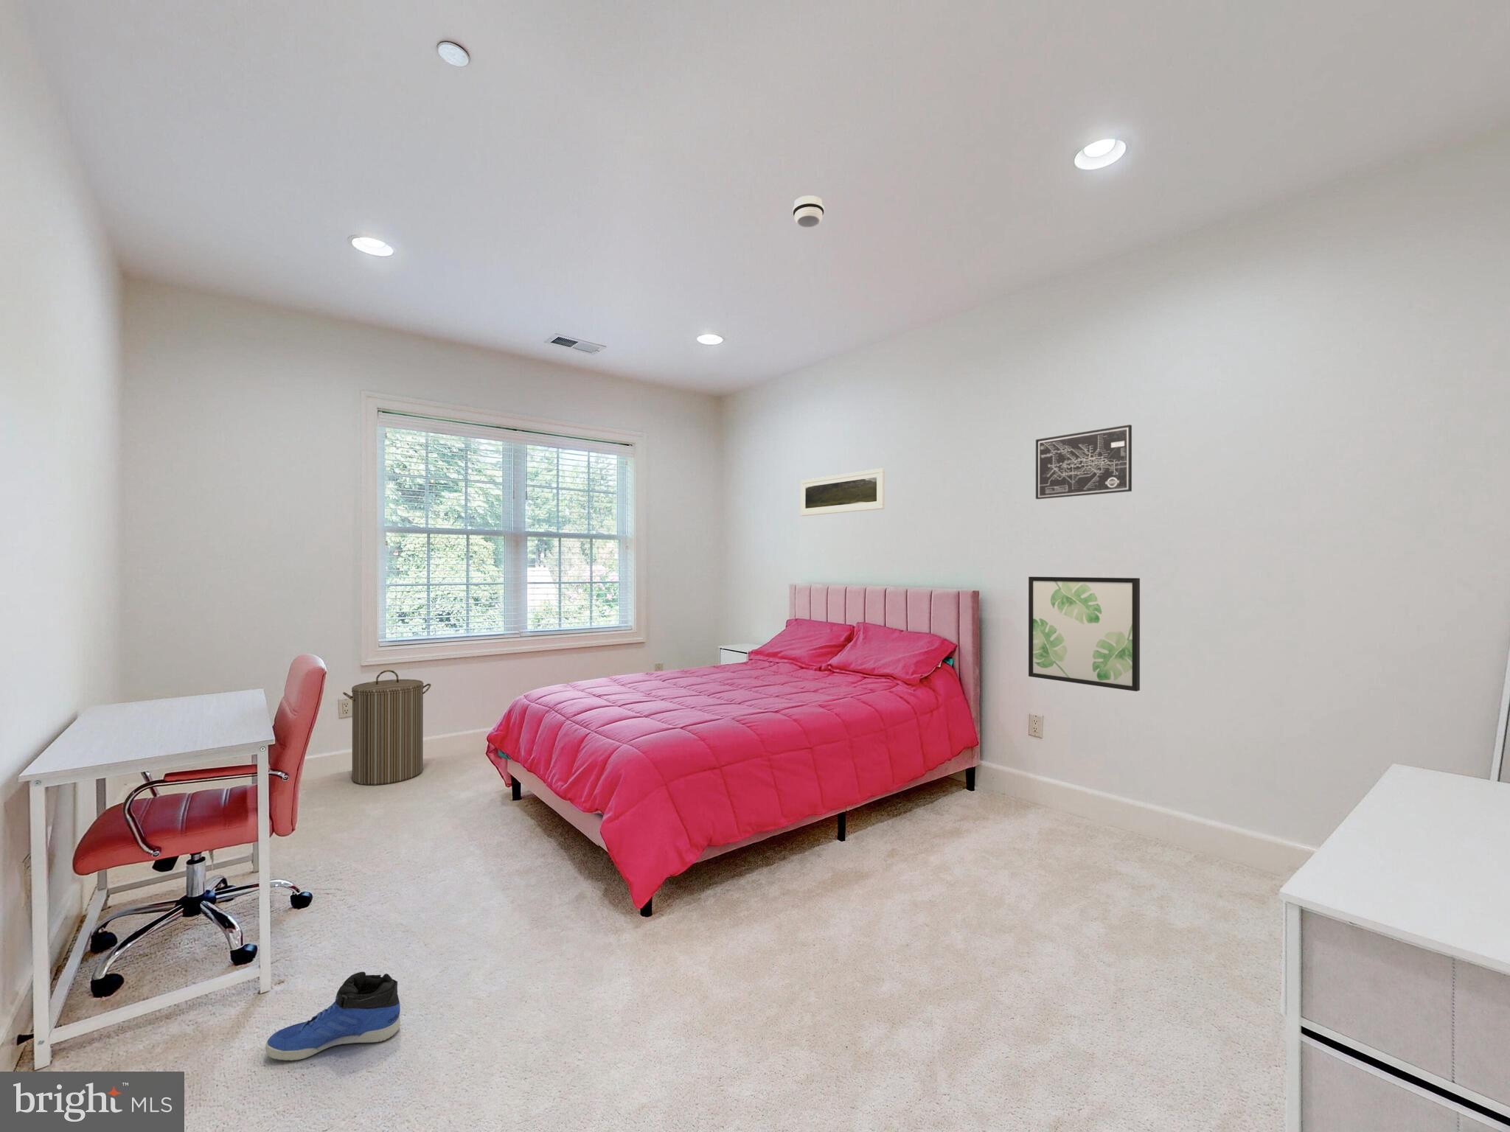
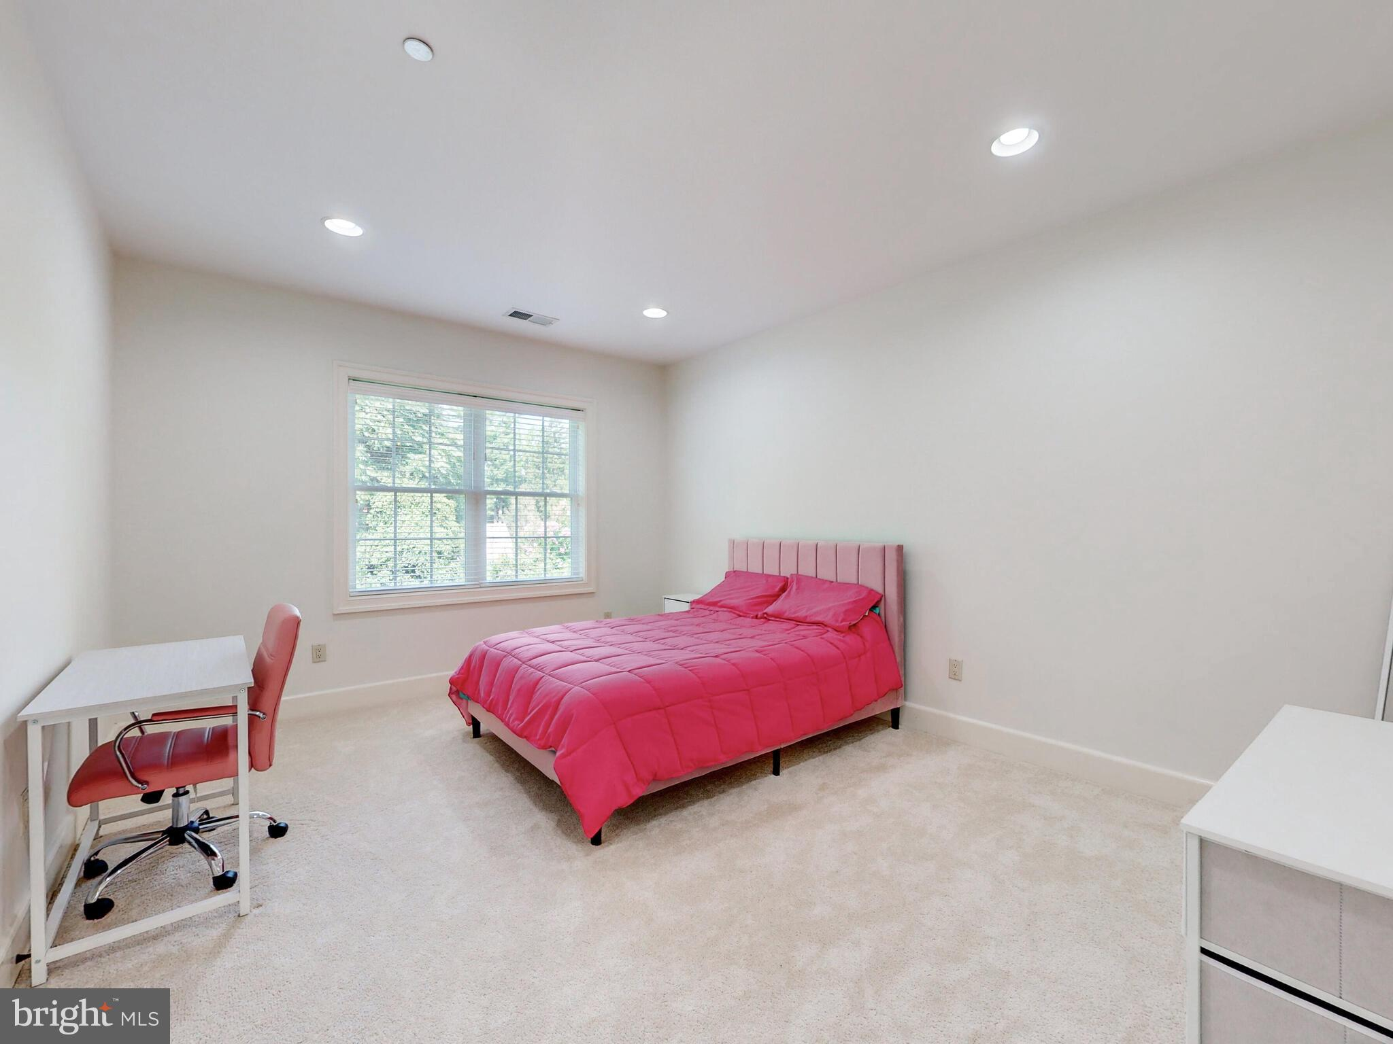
- smoke detector (809, 212)
- sneaker (335, 1010)
- wall art (1081, 464)
- laundry hamper (388, 722)
- wall art (1080, 630)
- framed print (839, 493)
